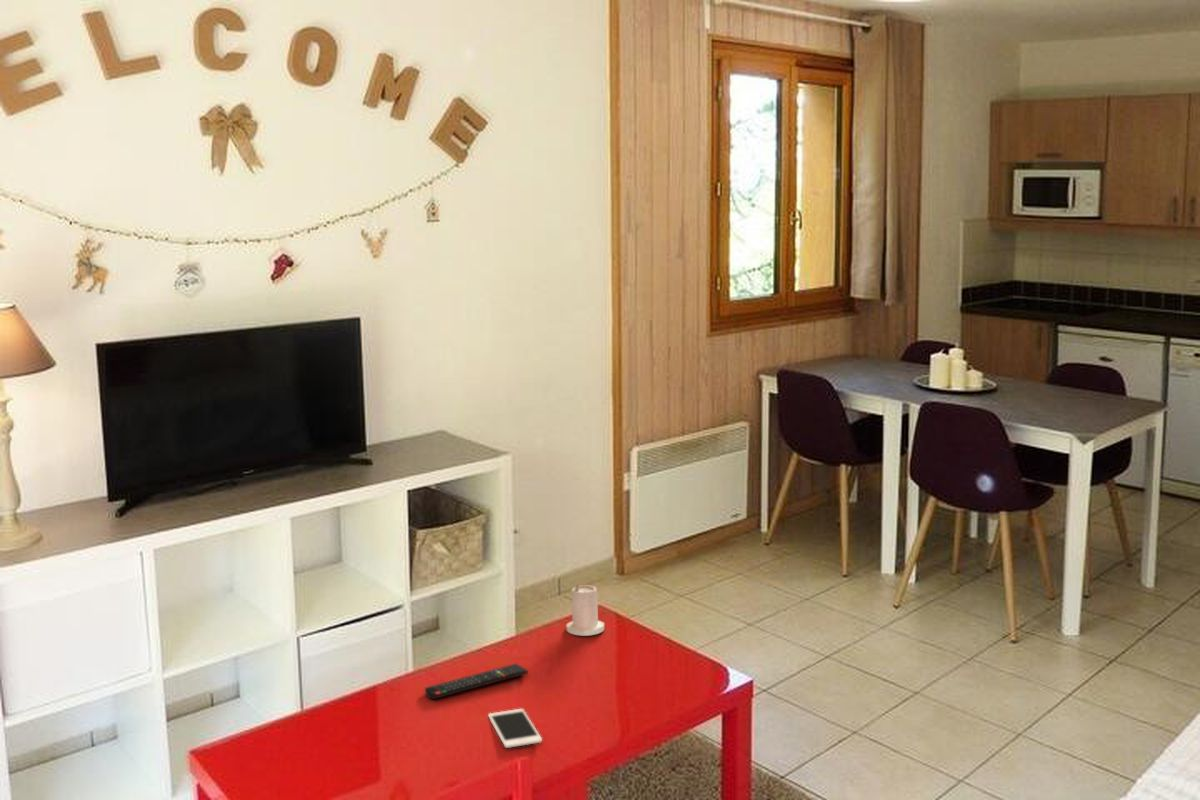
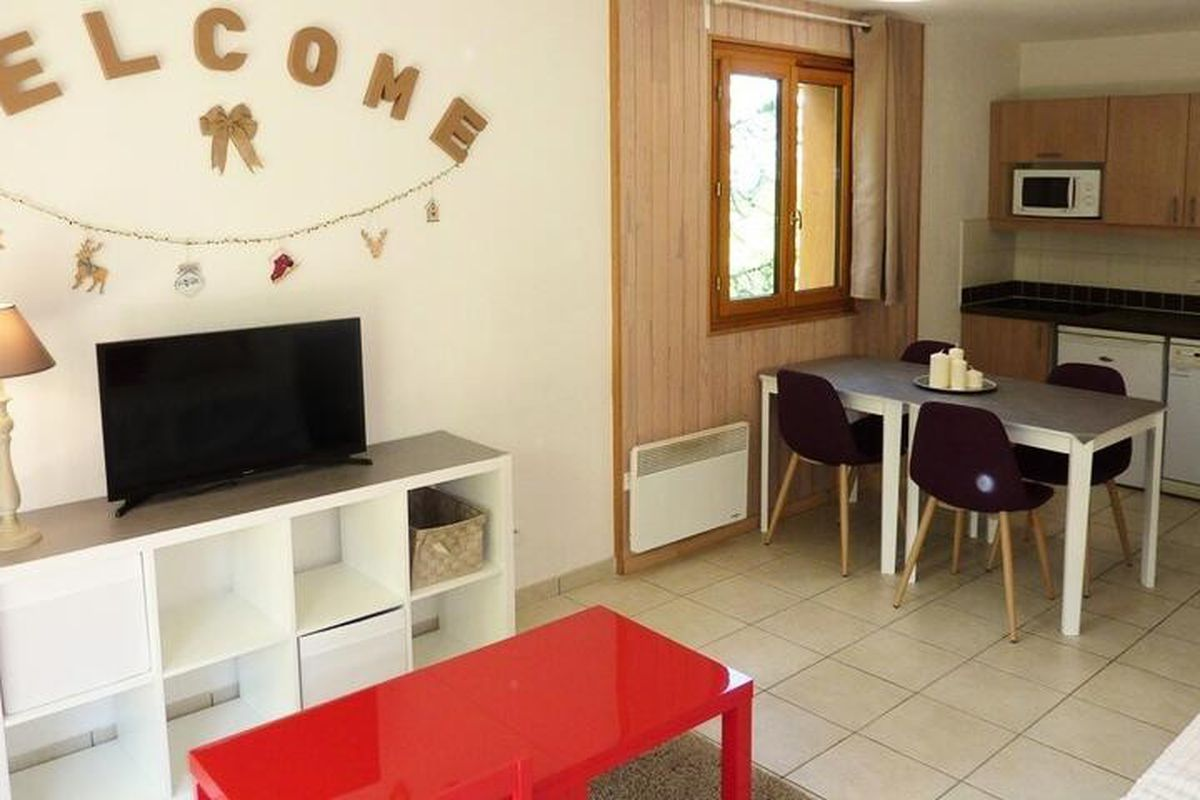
- remote control (476, 682)
- candle (584, 606)
- cell phone (514, 727)
